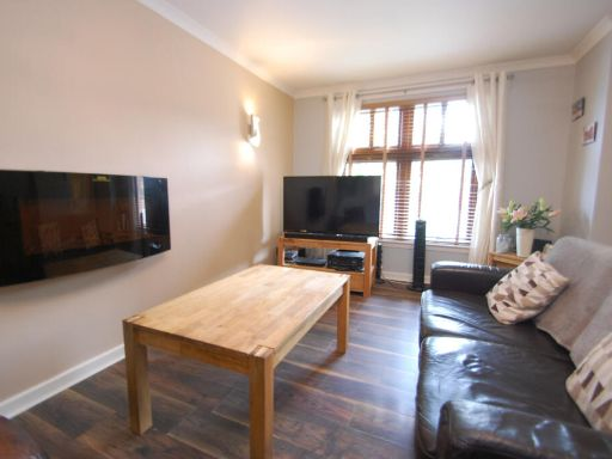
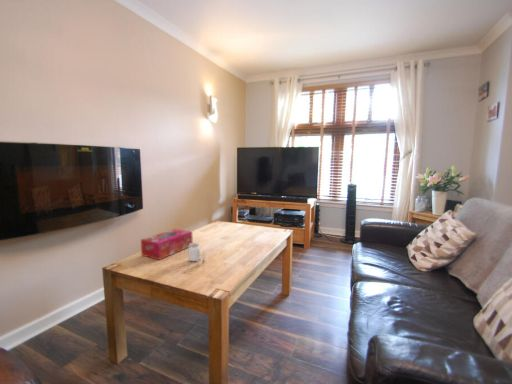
+ candle (198, 252)
+ tissue box (168, 242)
